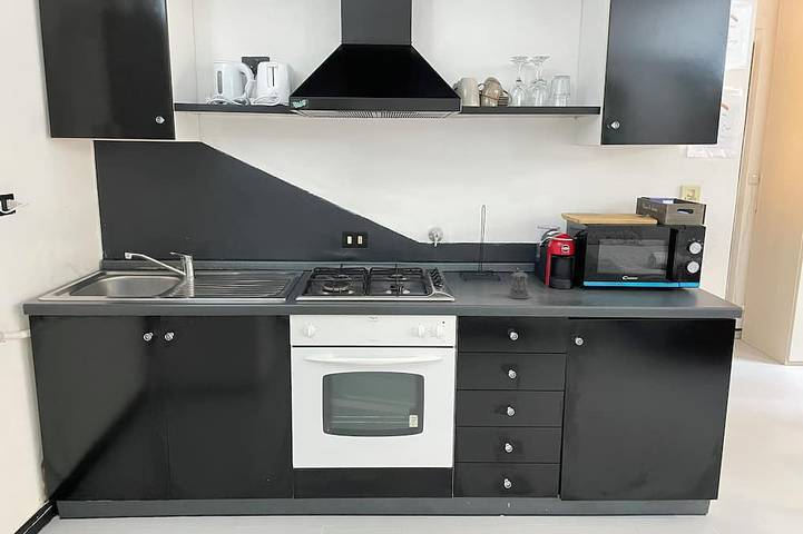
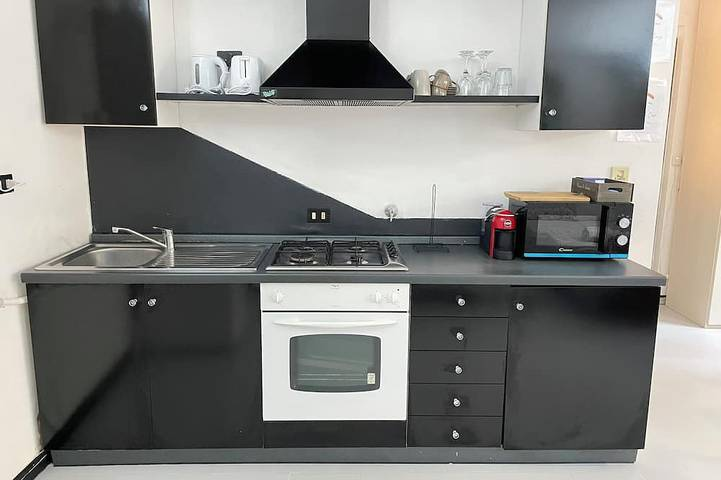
- pepper shaker (518, 284)
